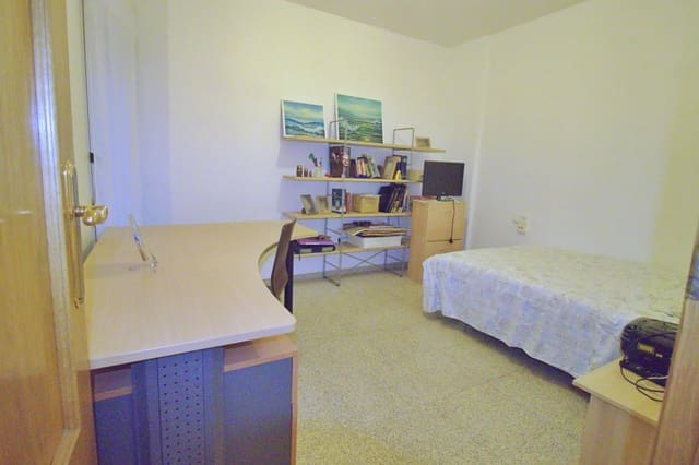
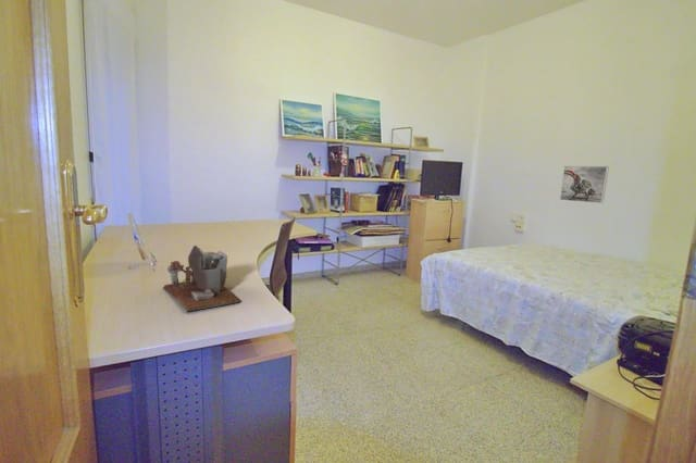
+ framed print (583, 184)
+ desk organizer (200, 268)
